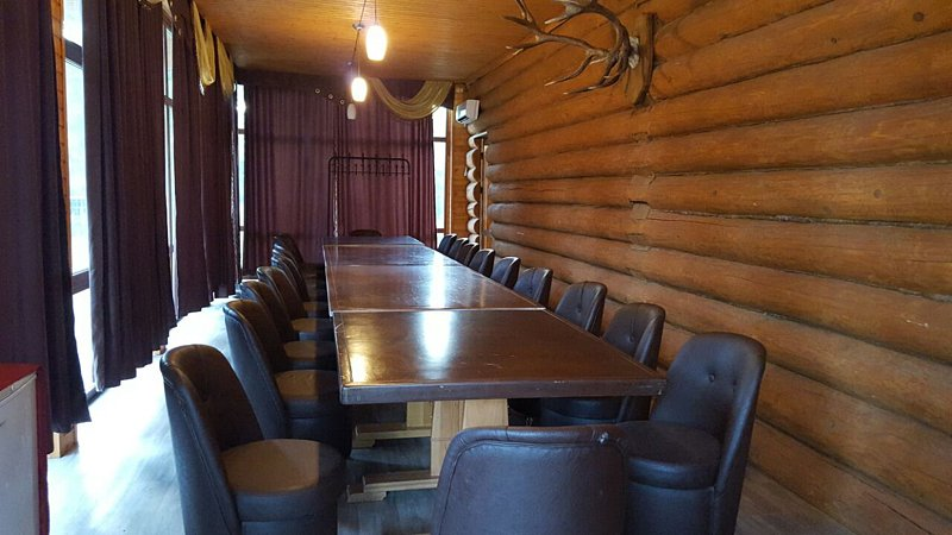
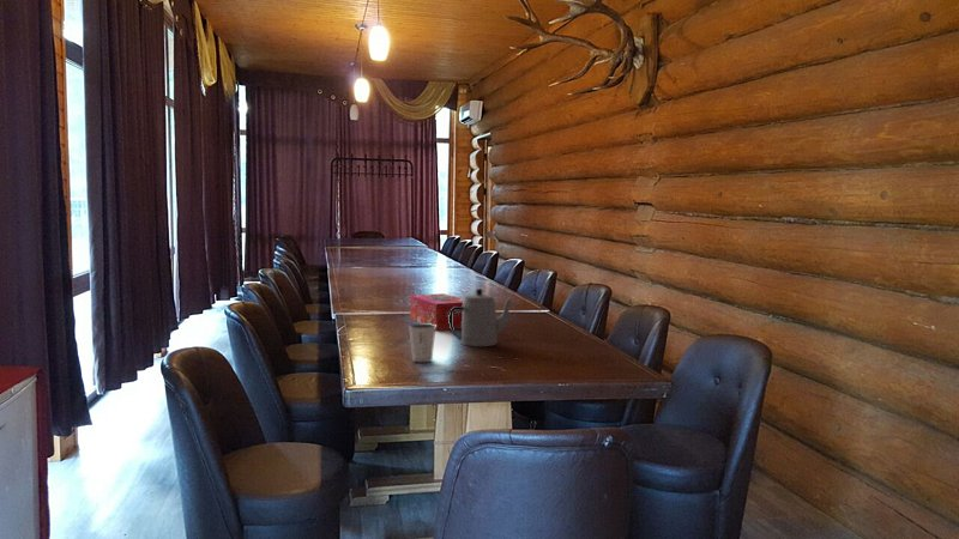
+ dixie cup (422, 343)
+ tissue box (440, 310)
+ teapot (481, 315)
